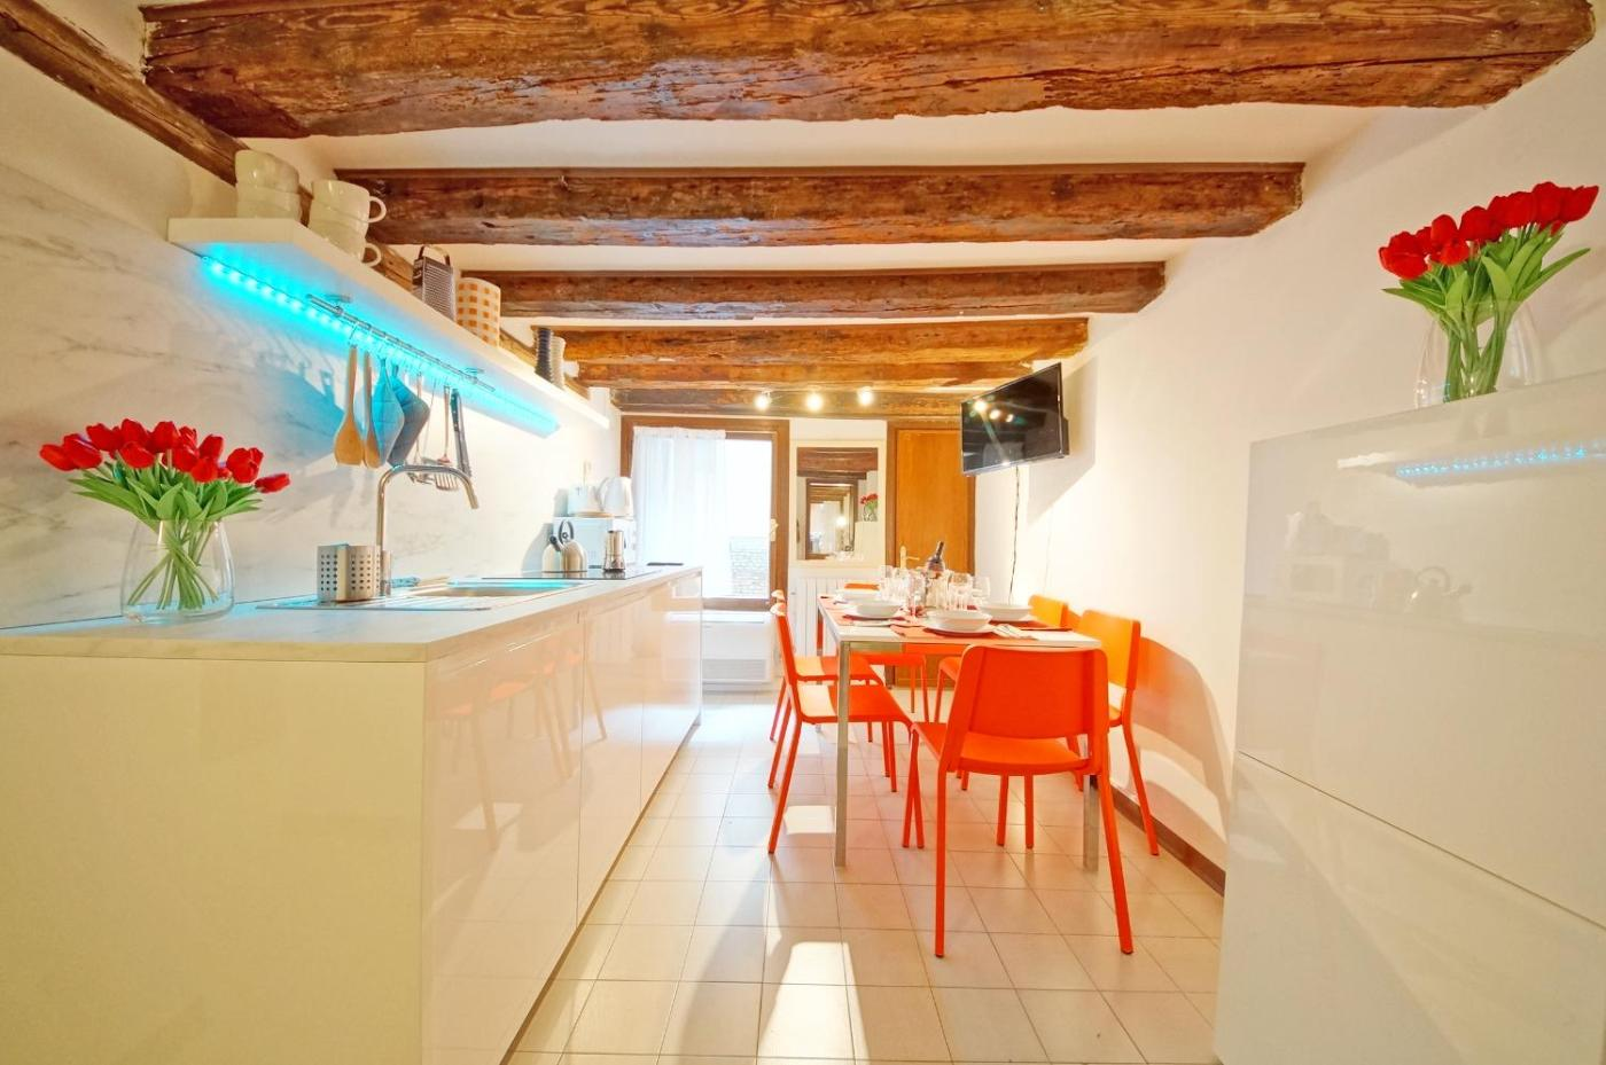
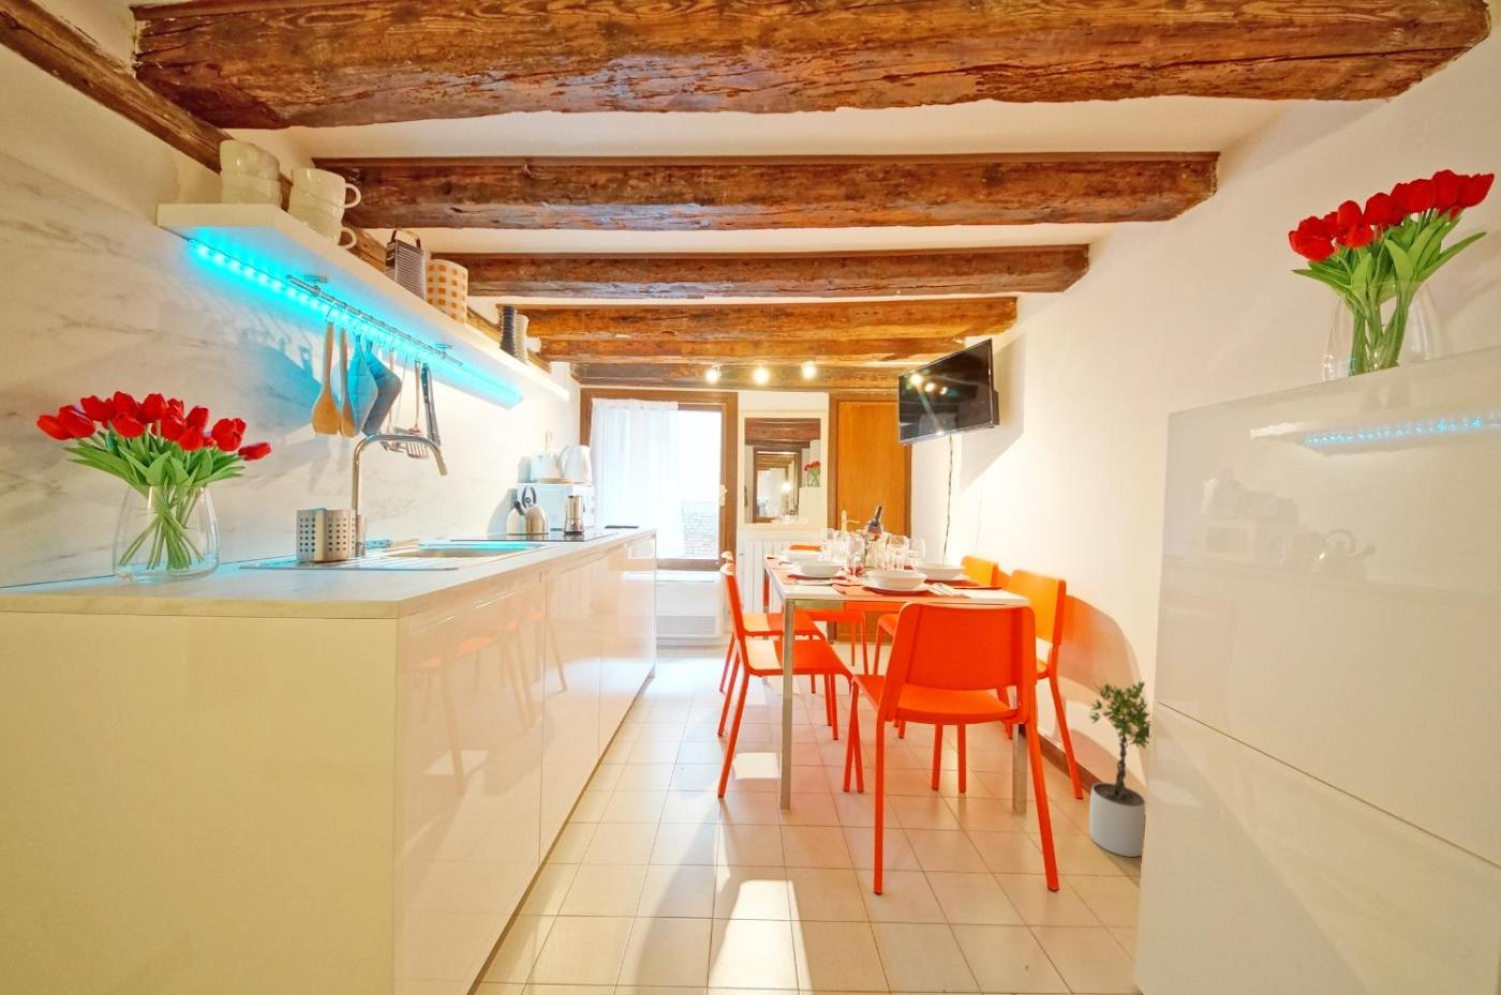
+ potted plant (1123, 762)
